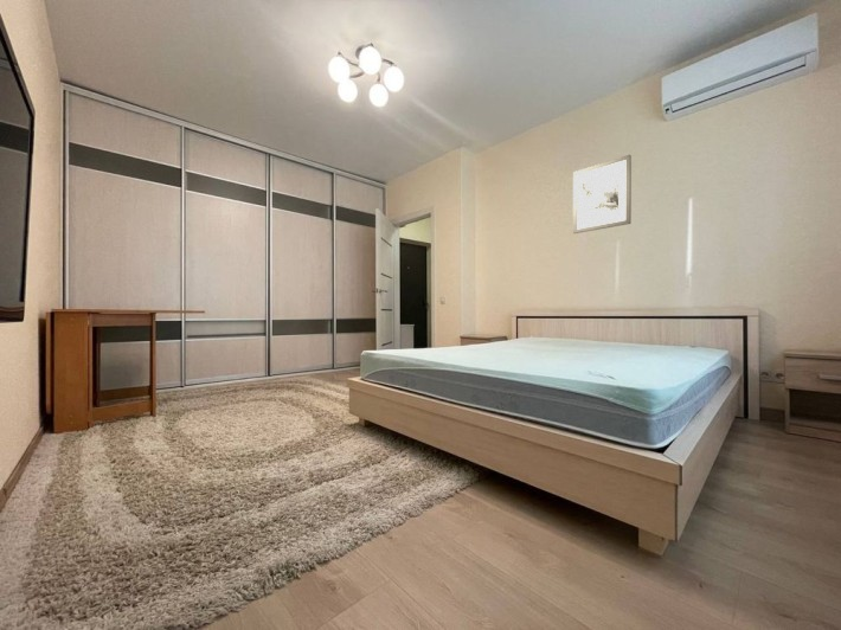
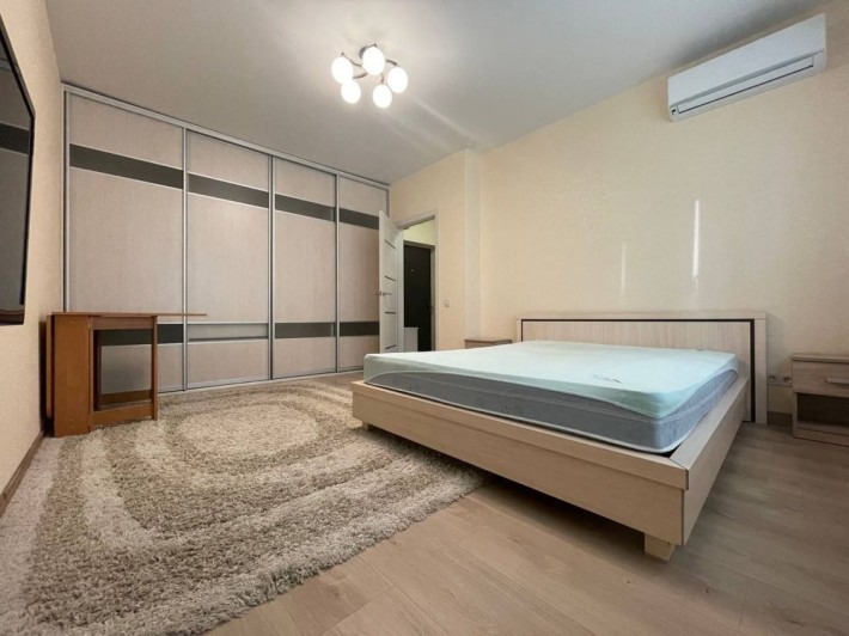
- wall art (599, 195)
